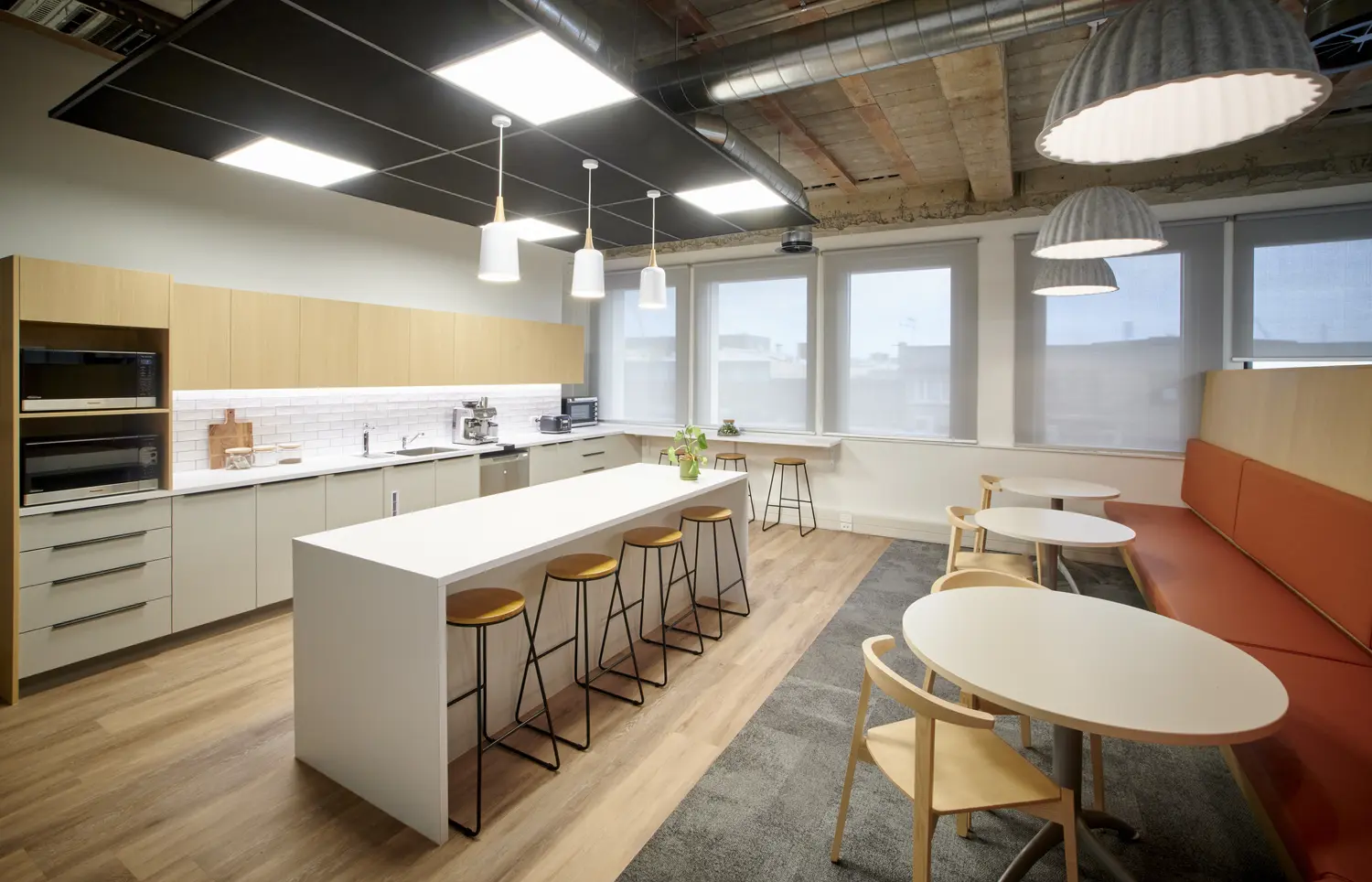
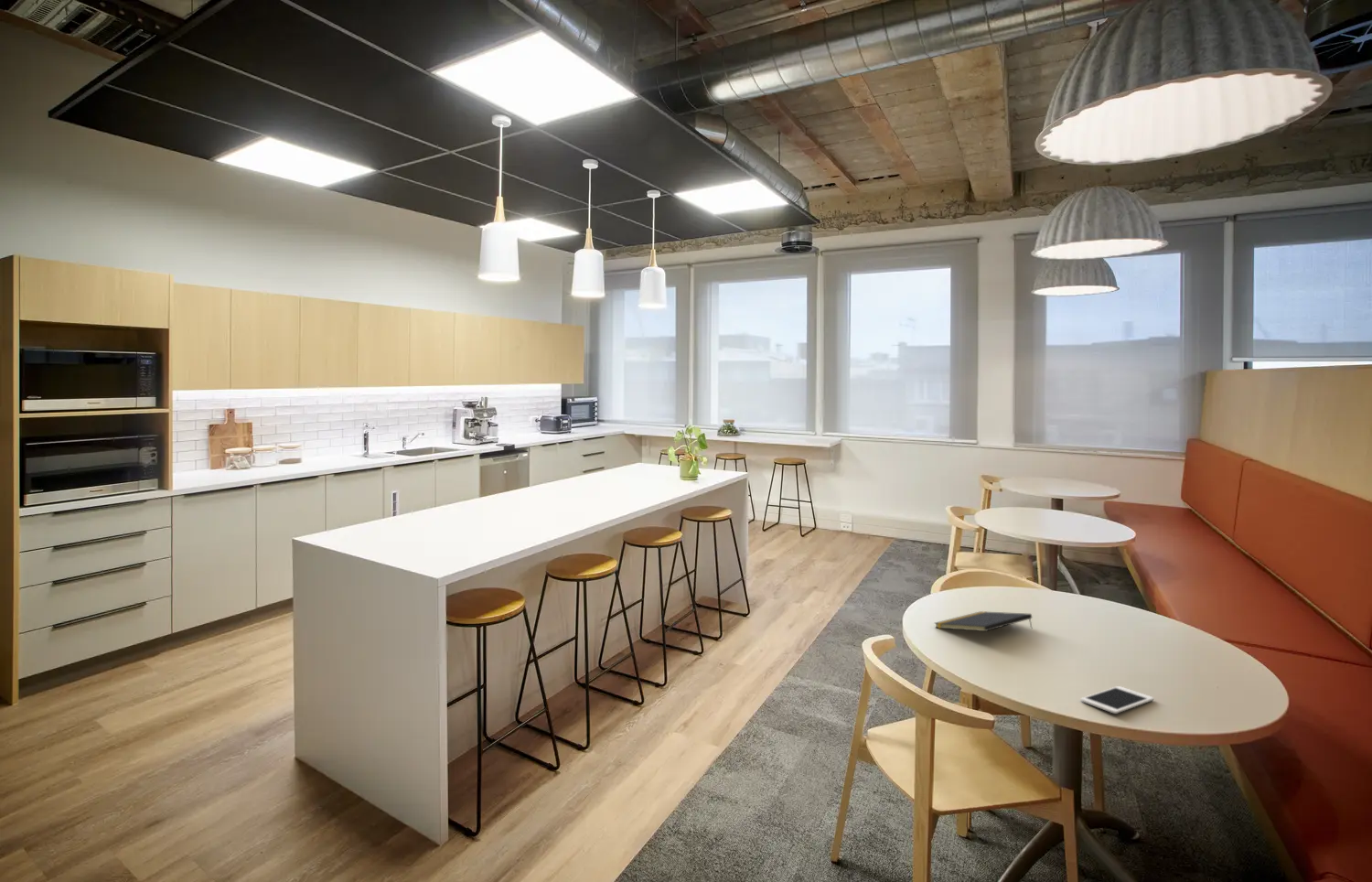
+ cell phone (1117, 699)
+ notepad (982, 620)
